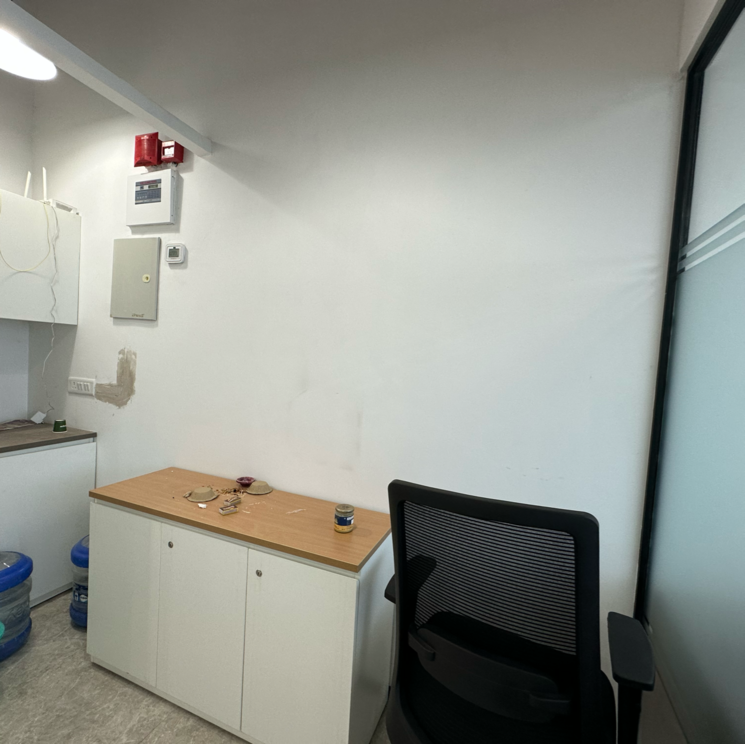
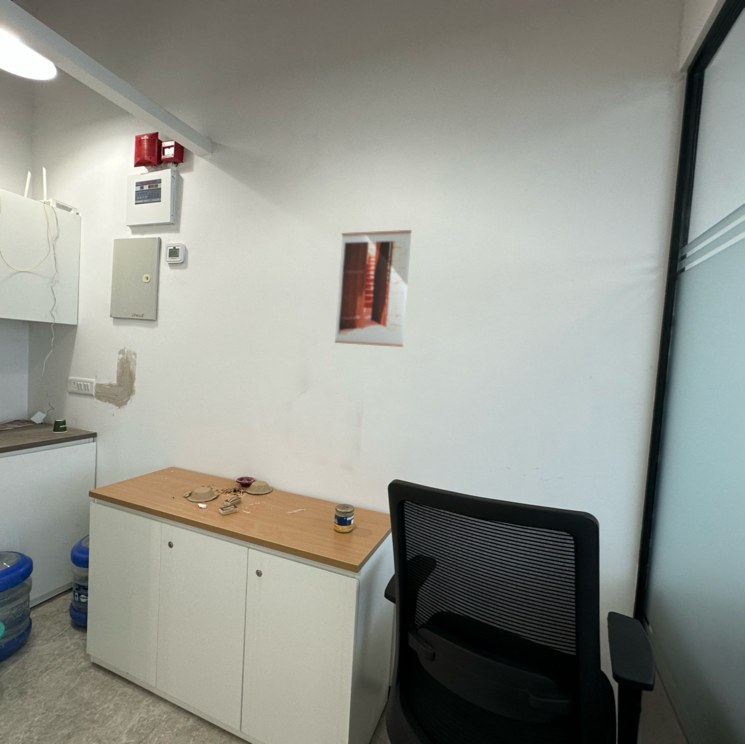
+ wall art (371, 288)
